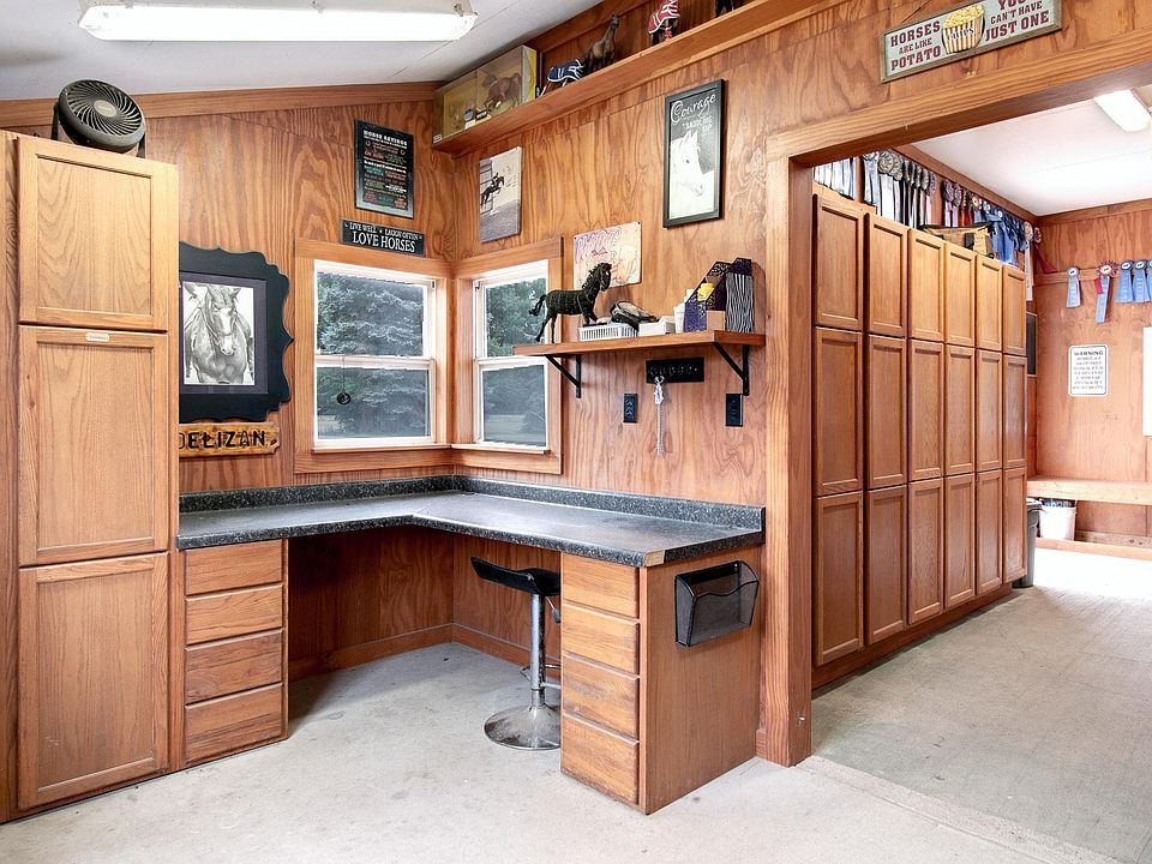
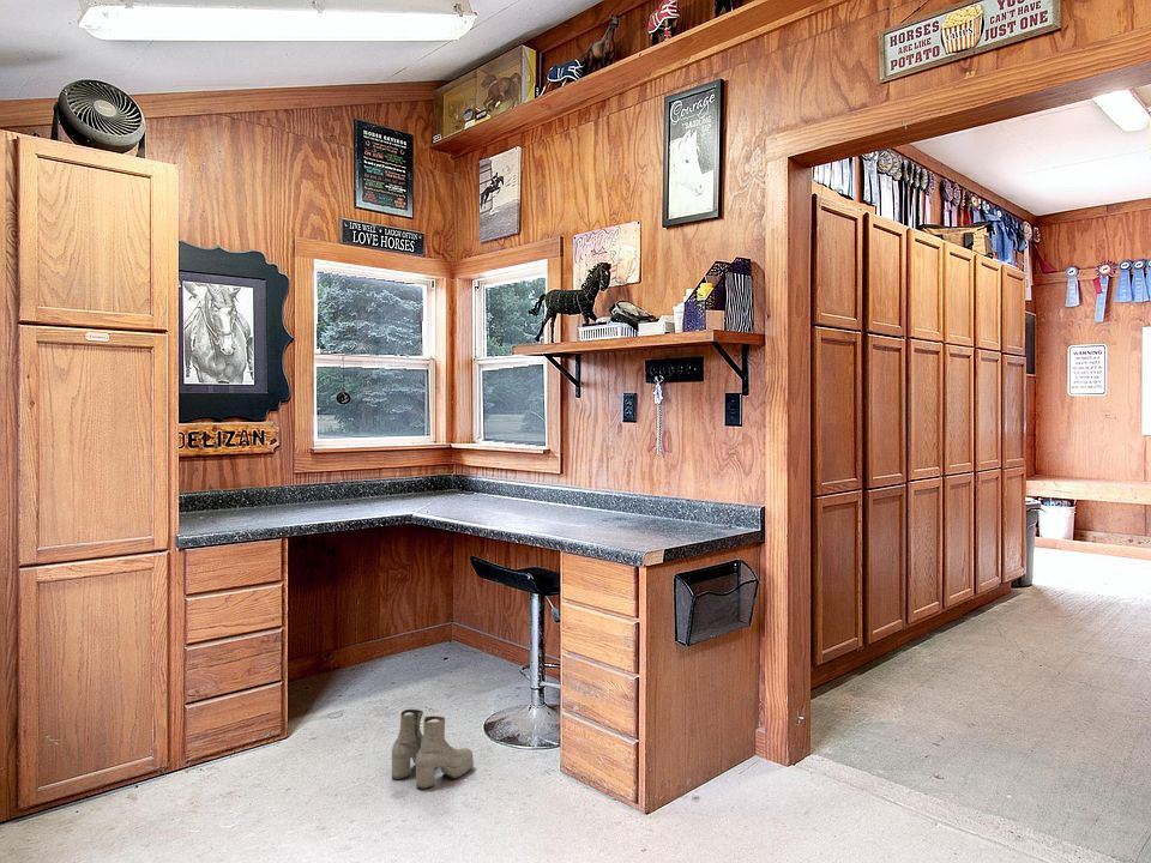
+ boots (432, 741)
